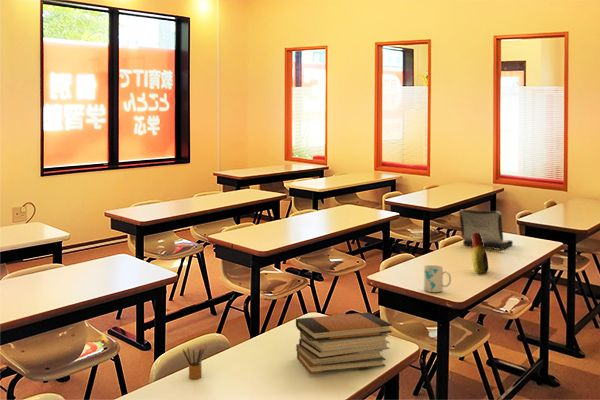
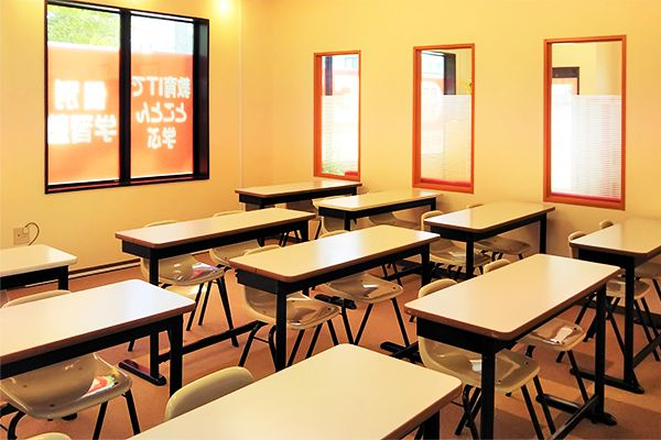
- laptop (486, 227)
- mug (437, 279)
- book stack (342, 341)
- bottle (479, 252)
- pencil box (194, 361)
